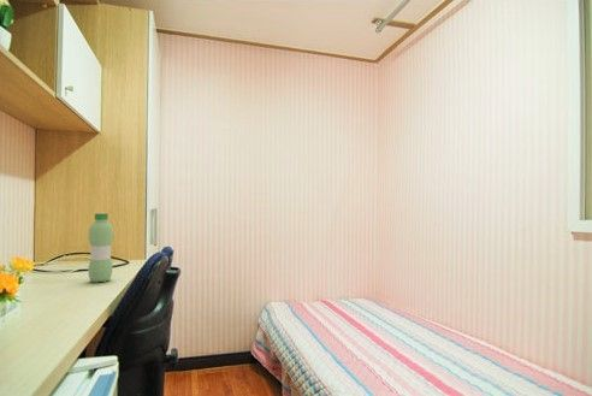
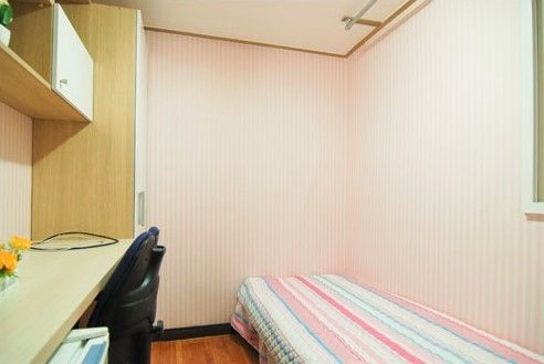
- water bottle (100, 247)
